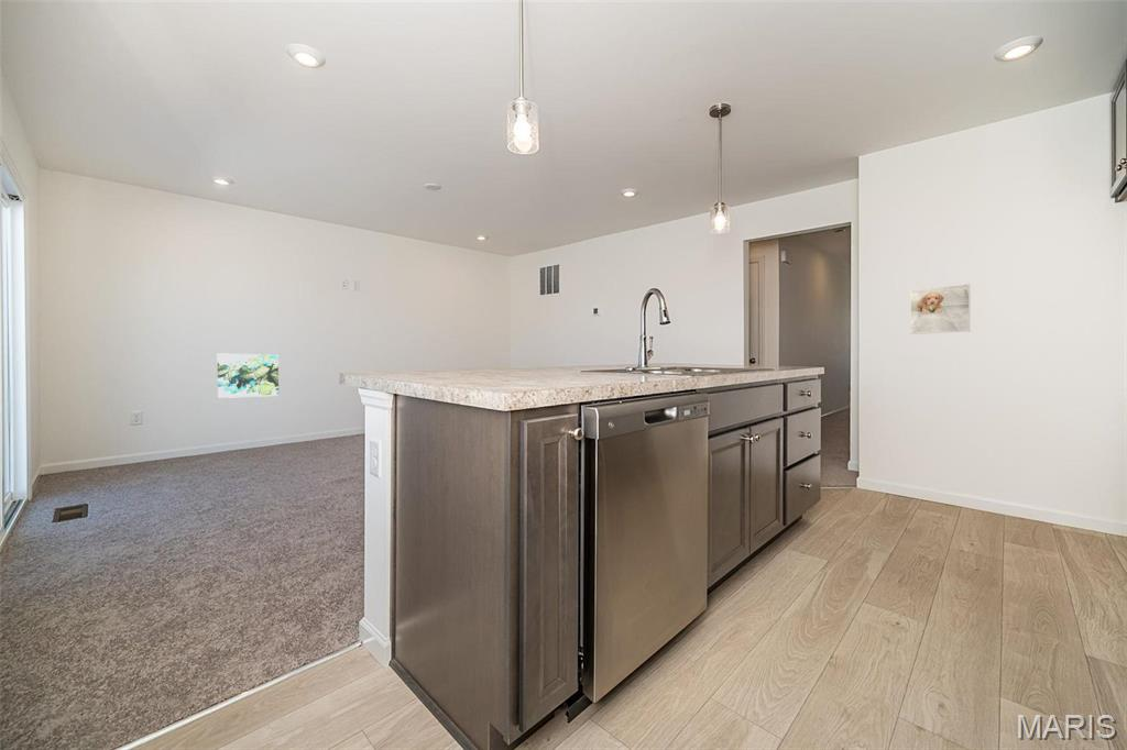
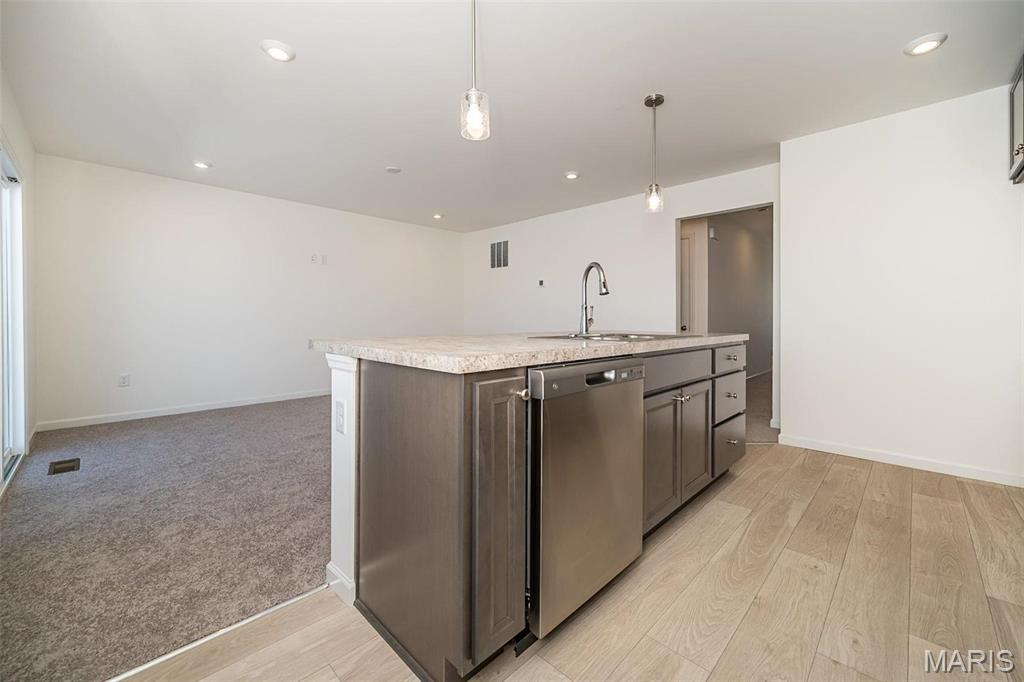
- wall art (249, 375)
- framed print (939, 310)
